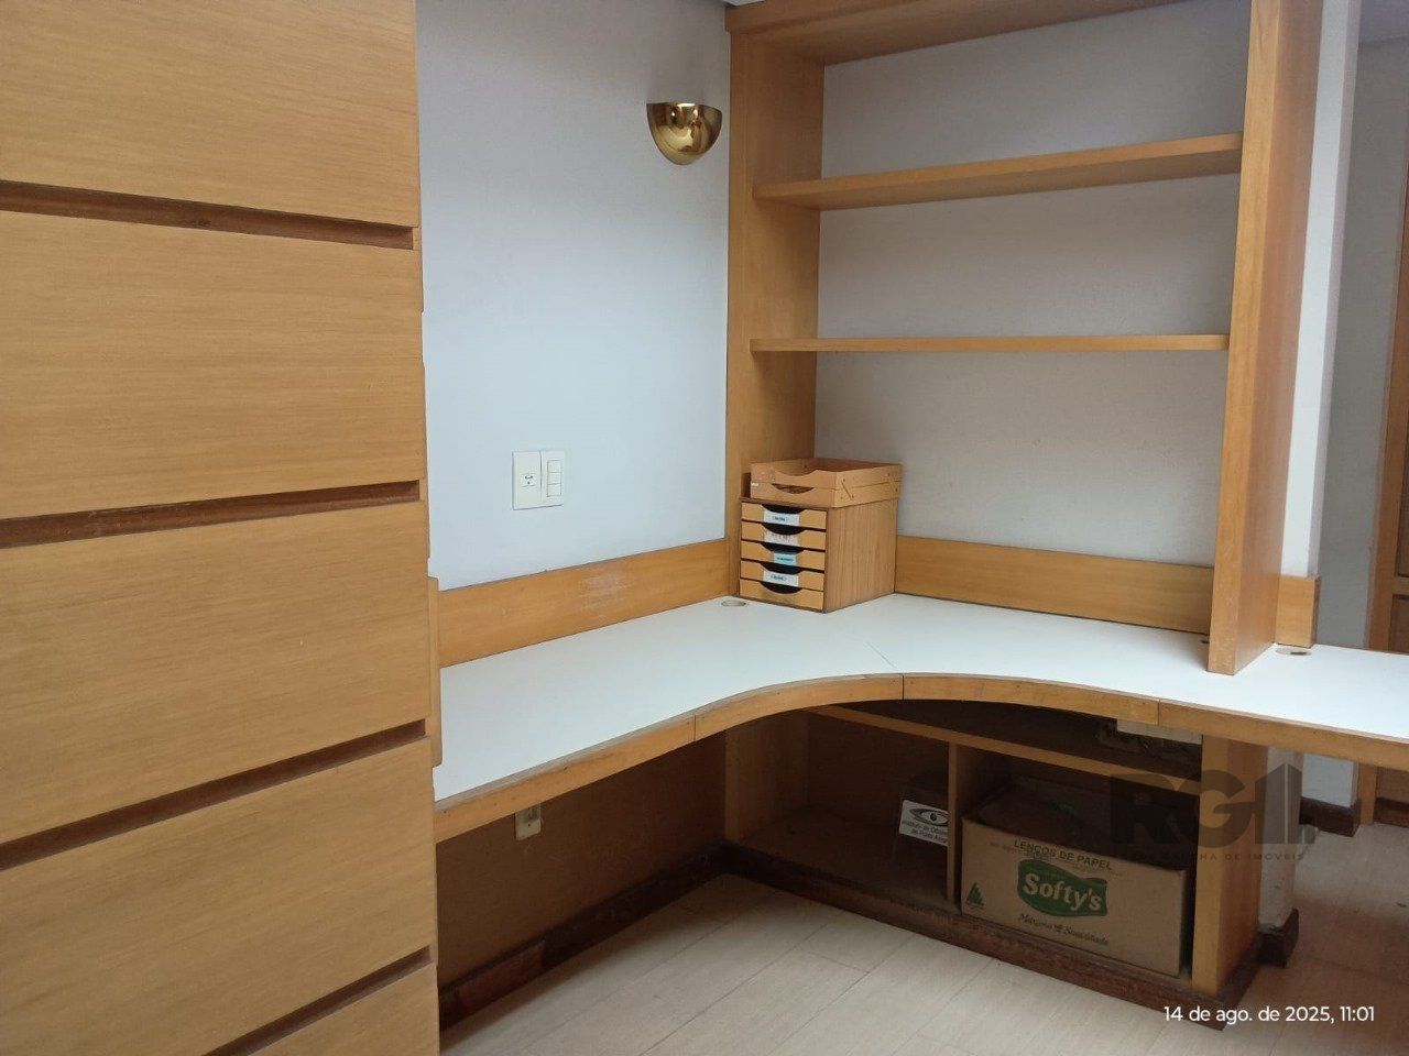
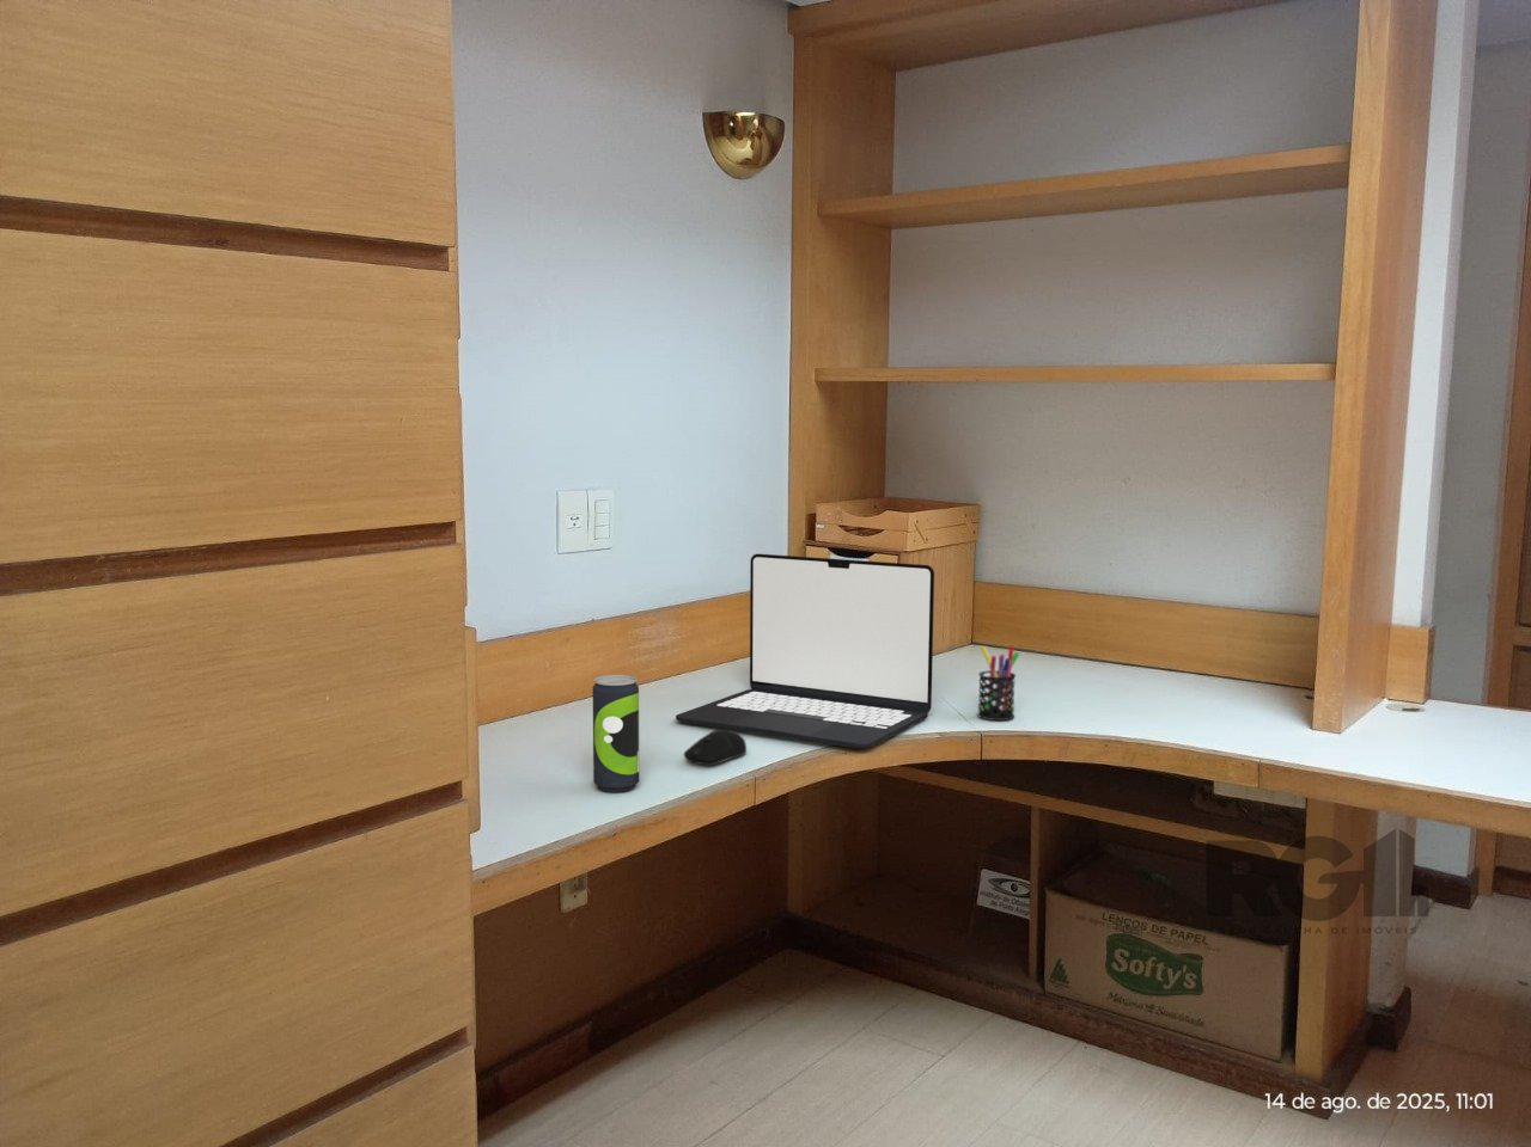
+ pen holder (1001, 678)
+ computer mouse (716, 745)
+ laptop (804, 643)
+ beverage can (616, 733)
